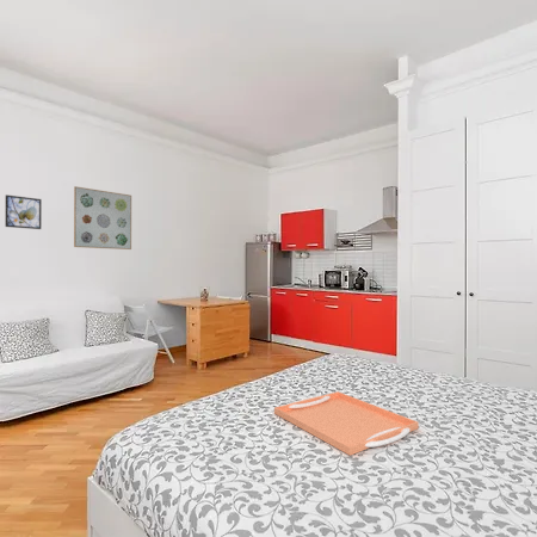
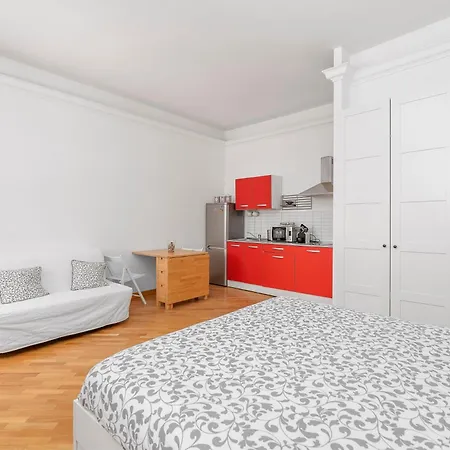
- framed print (23, 212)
- serving tray (342, 418)
- wall art (104, 220)
